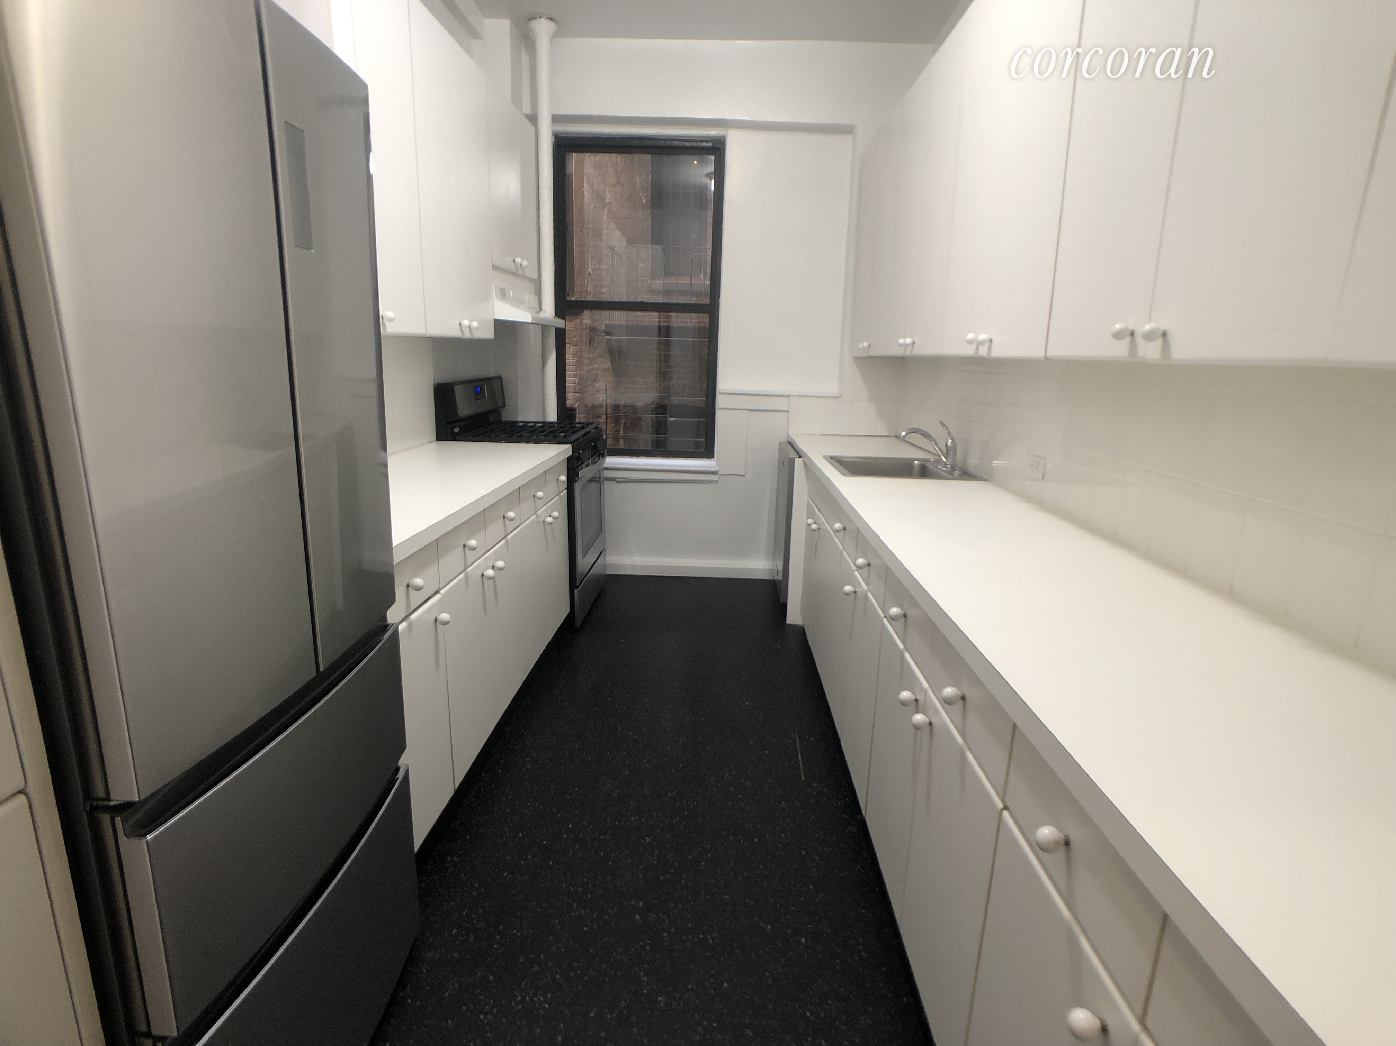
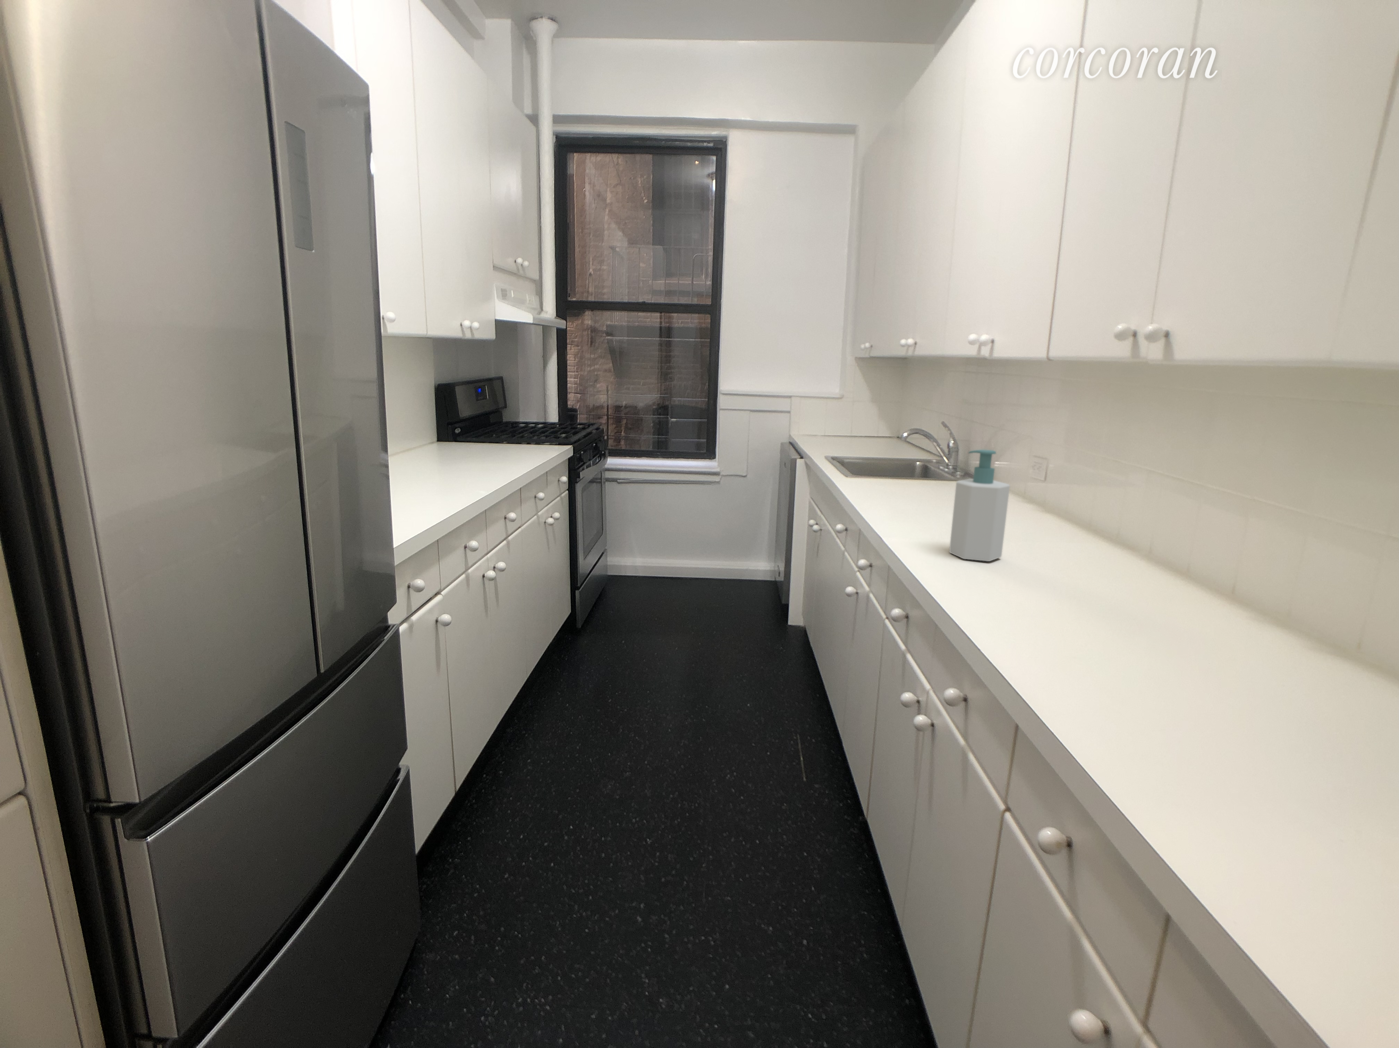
+ soap bottle (980, 503)
